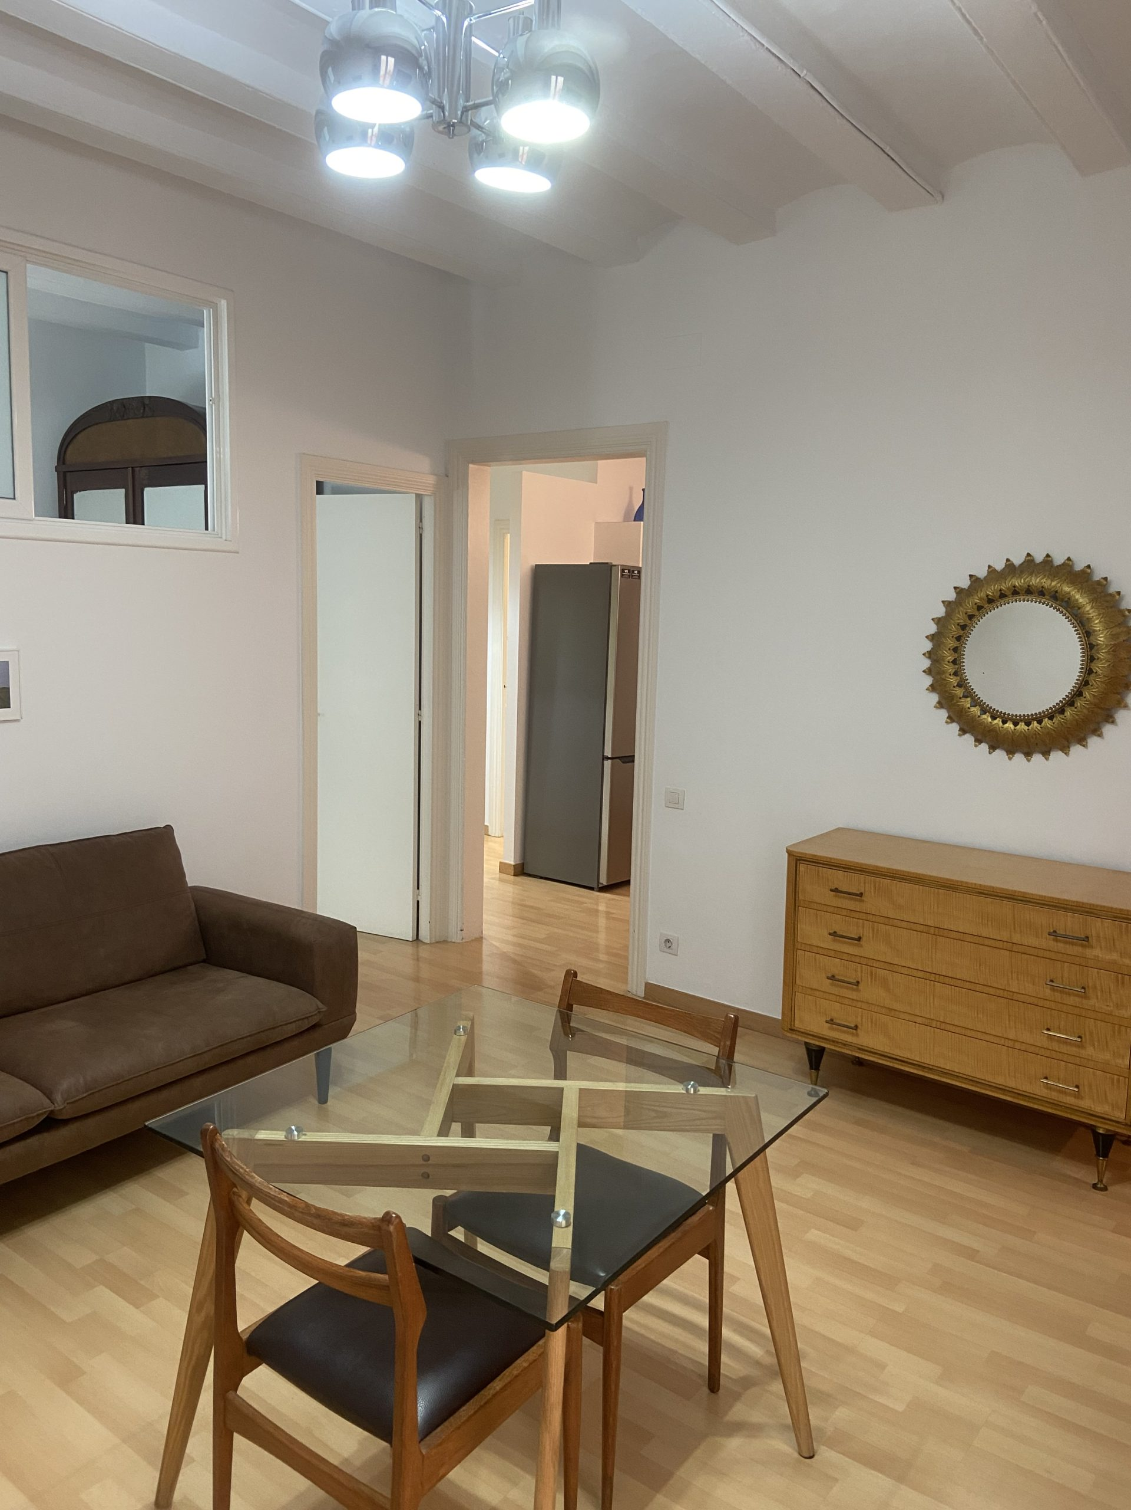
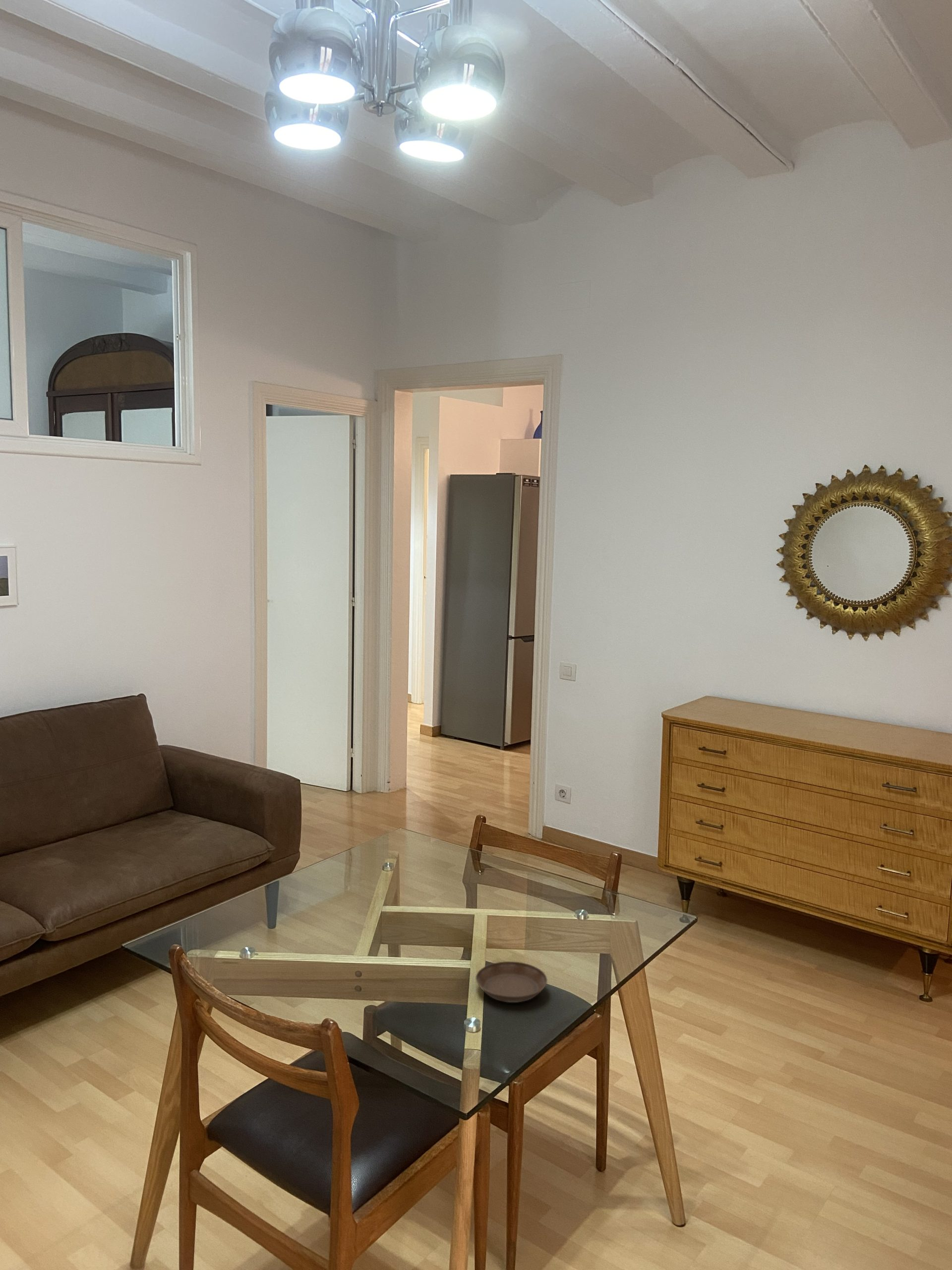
+ saucer (511, 984)
